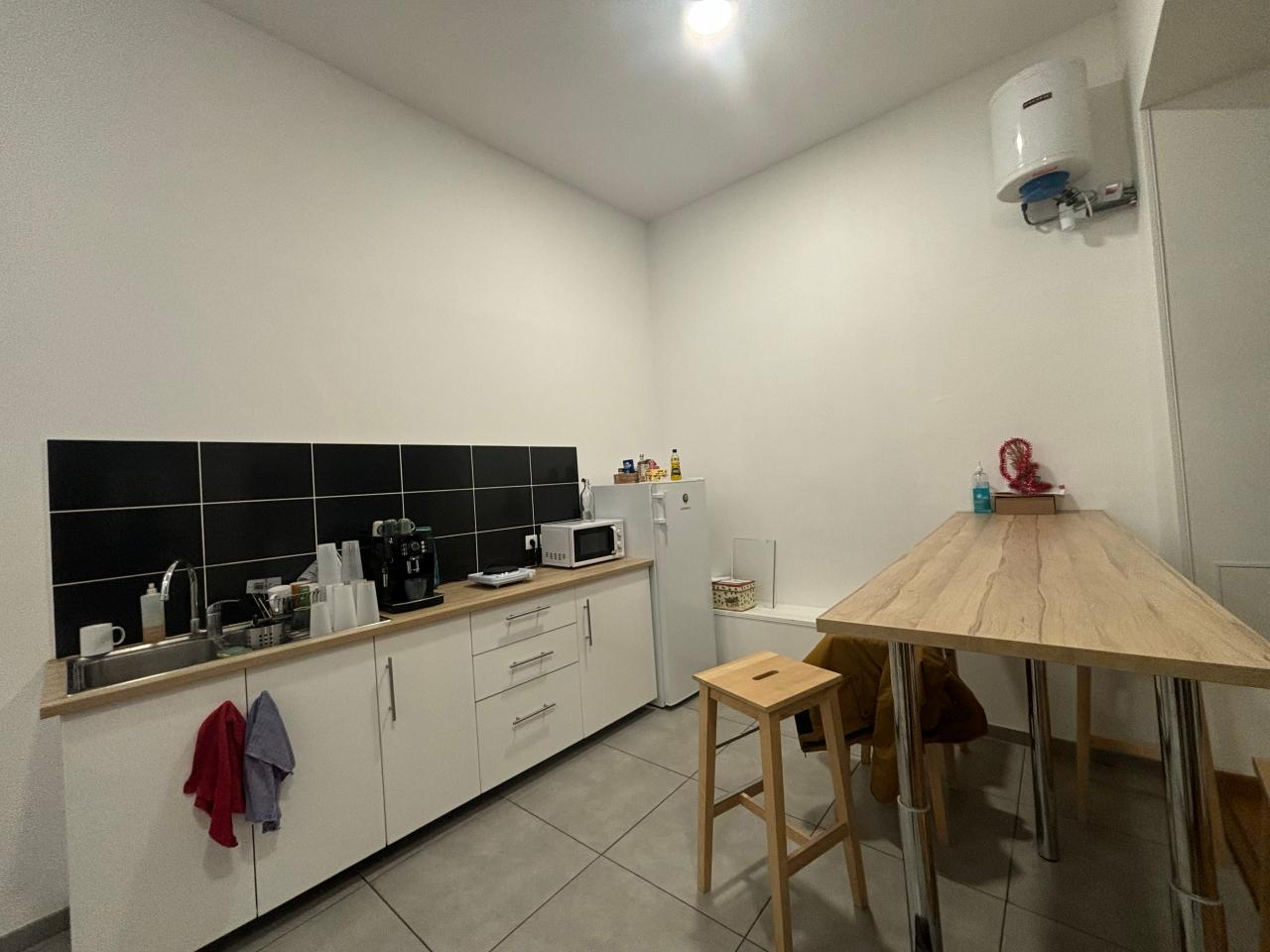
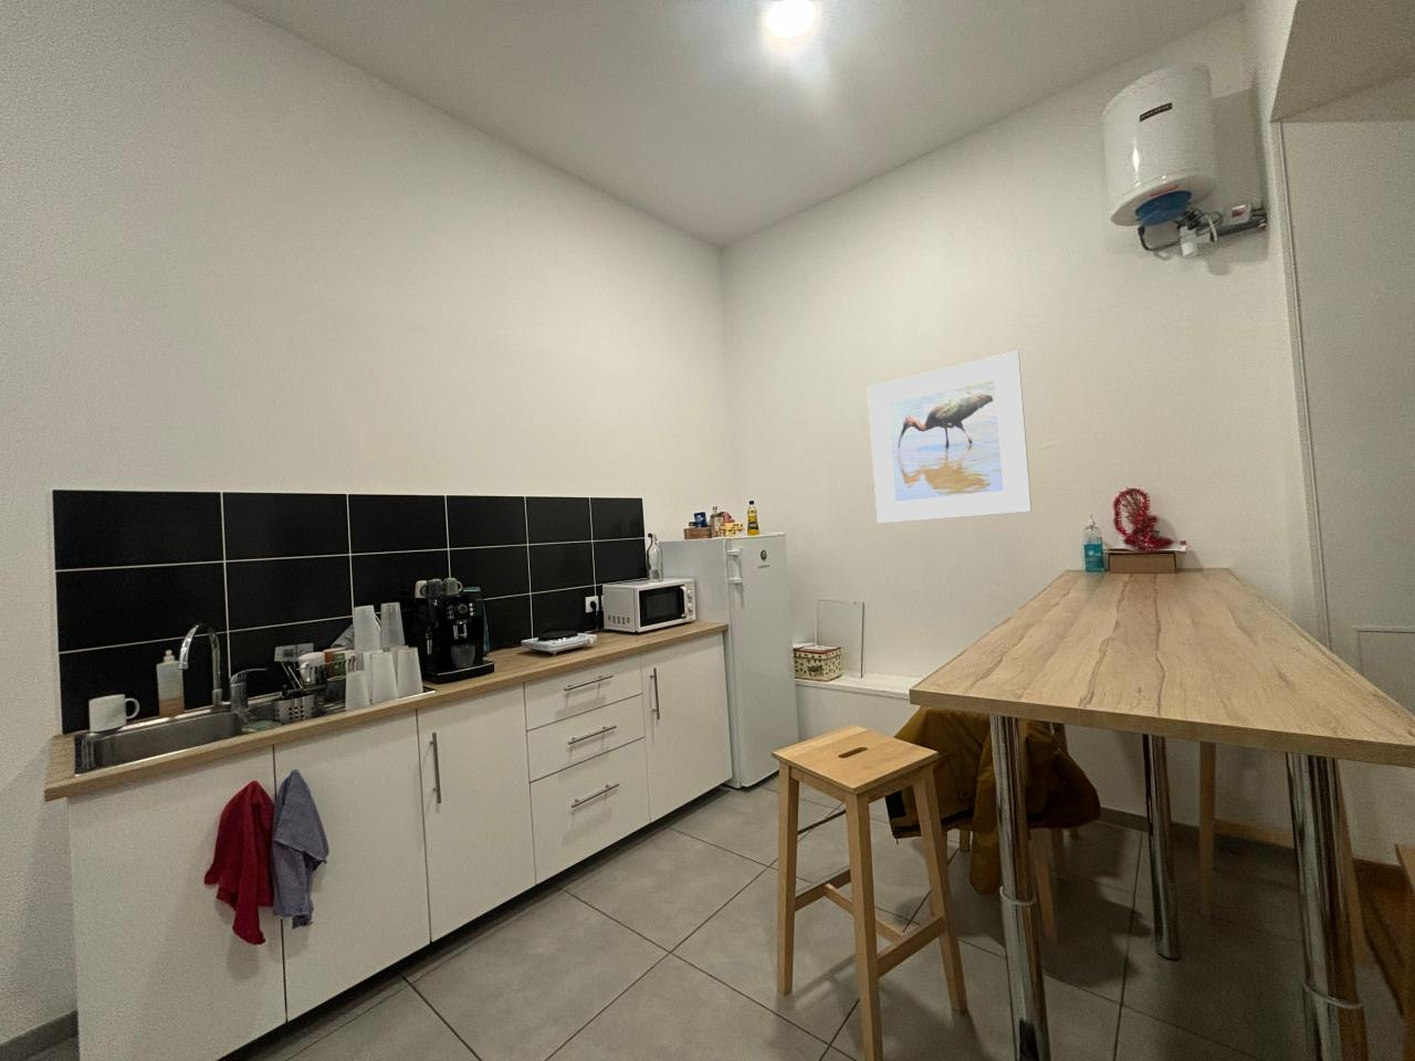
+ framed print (941, 444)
